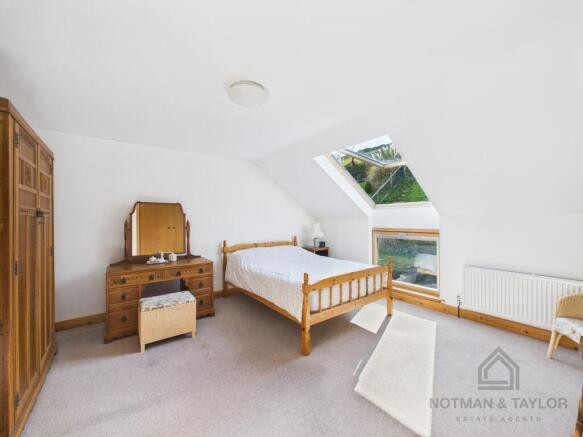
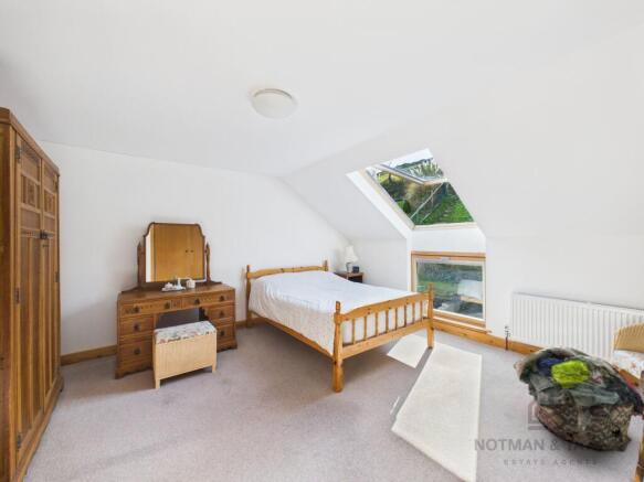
+ laundry basket (572, 388)
